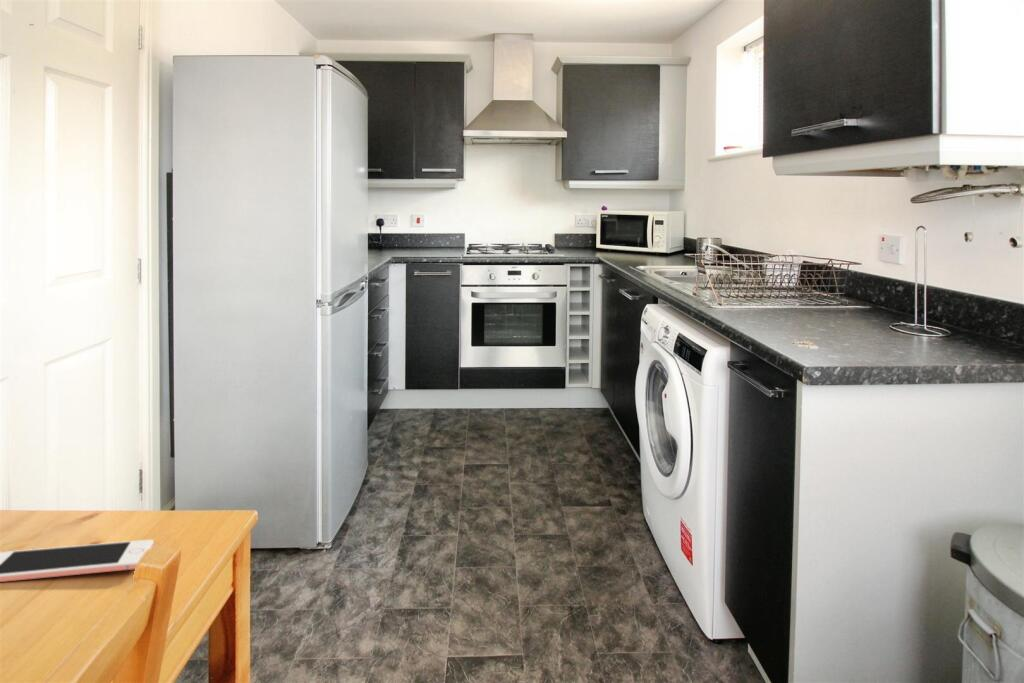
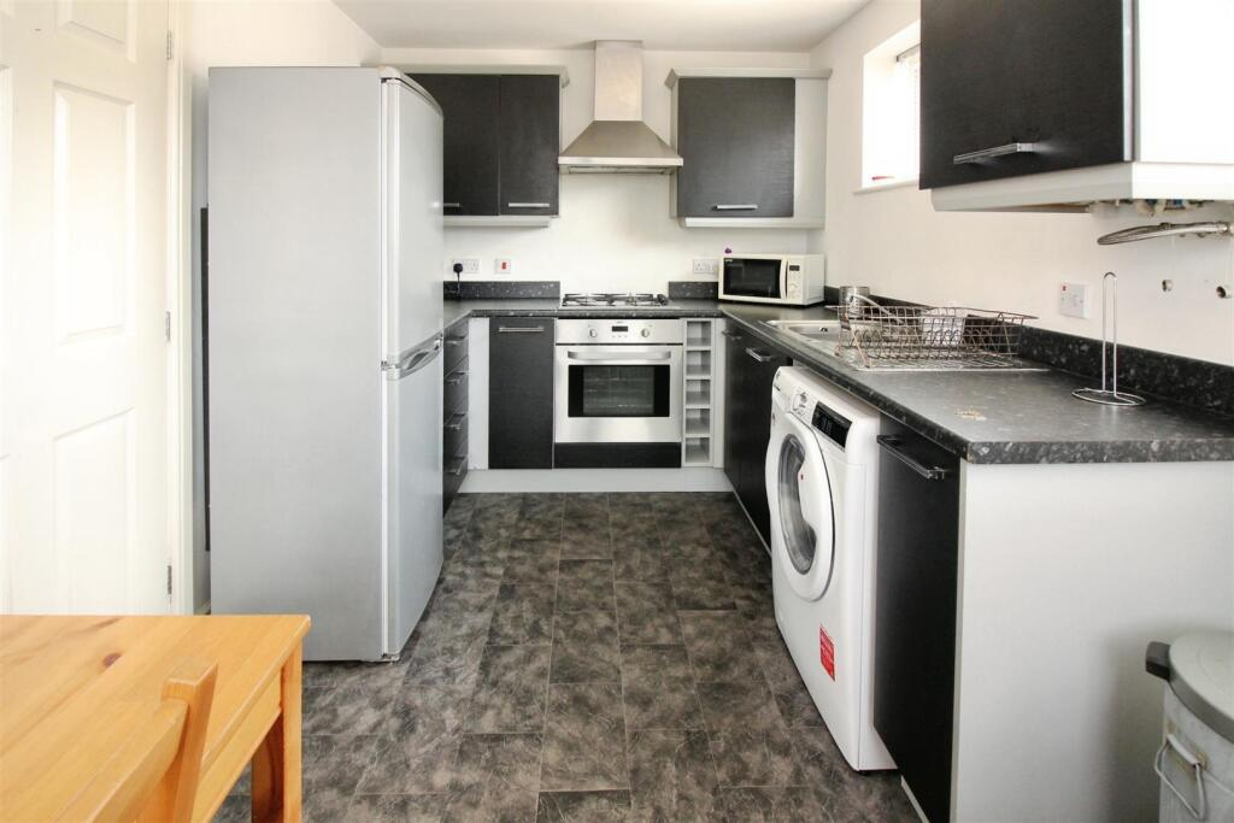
- cell phone (68, 560)
